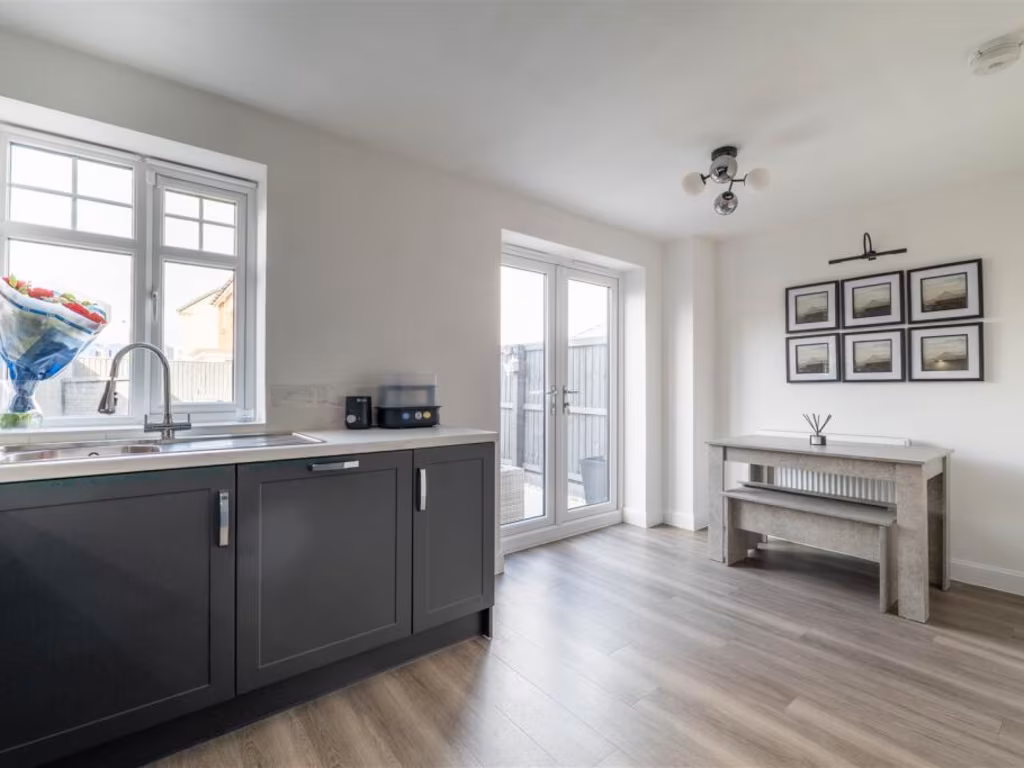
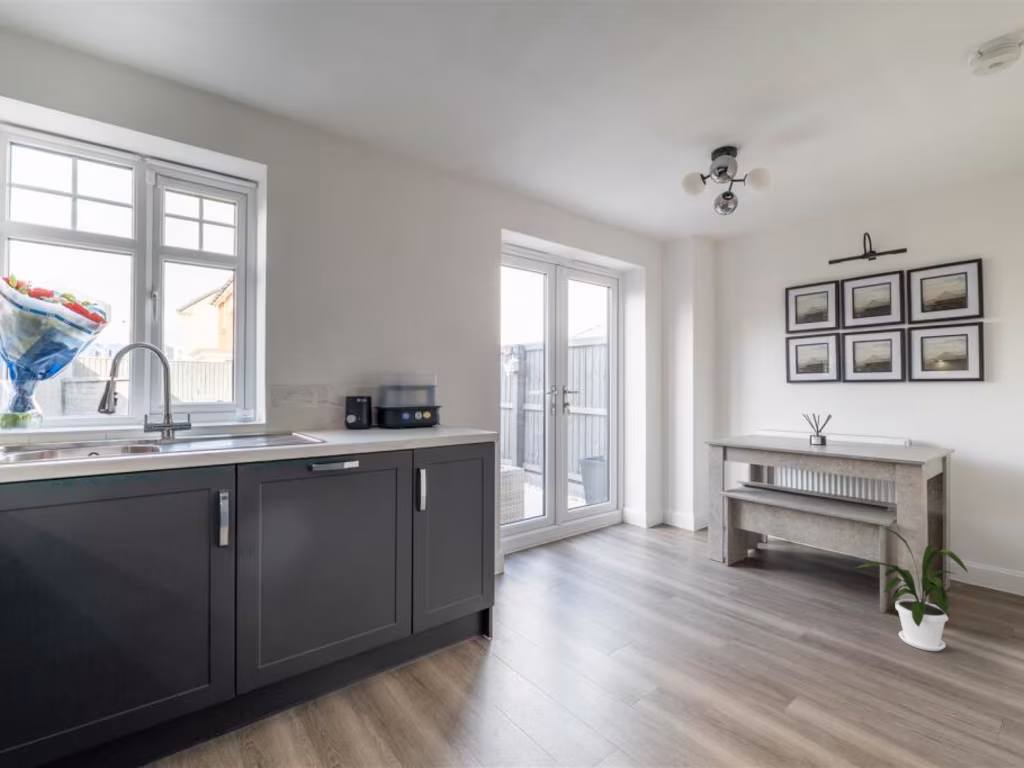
+ house plant (915, 589)
